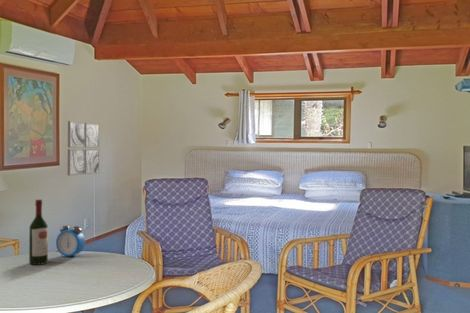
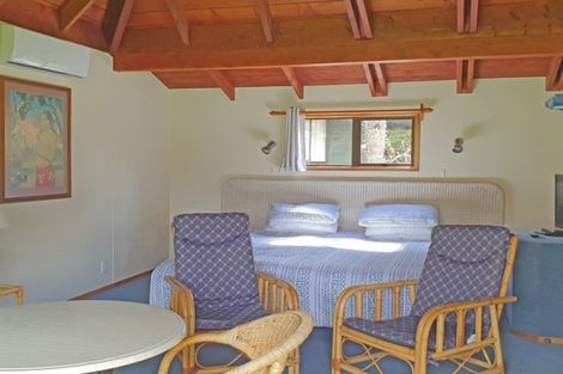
- wine bottle (38, 231)
- alarm clock (70, 240)
- wall art (84, 147)
